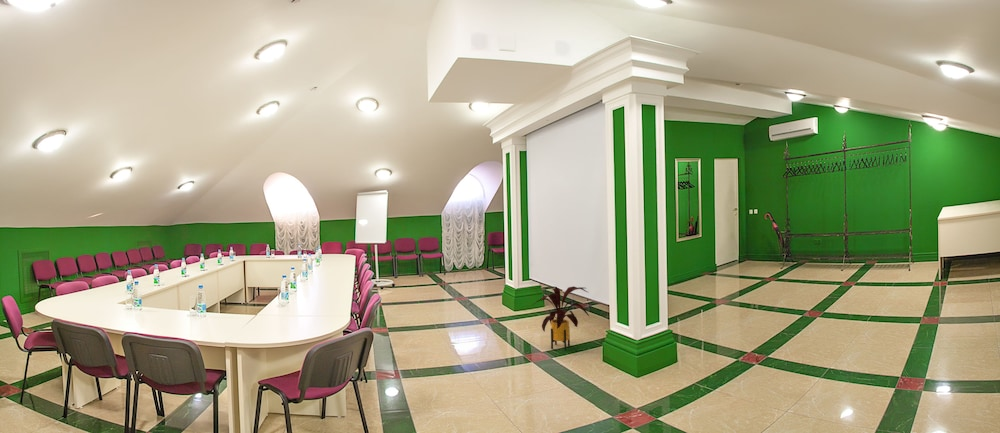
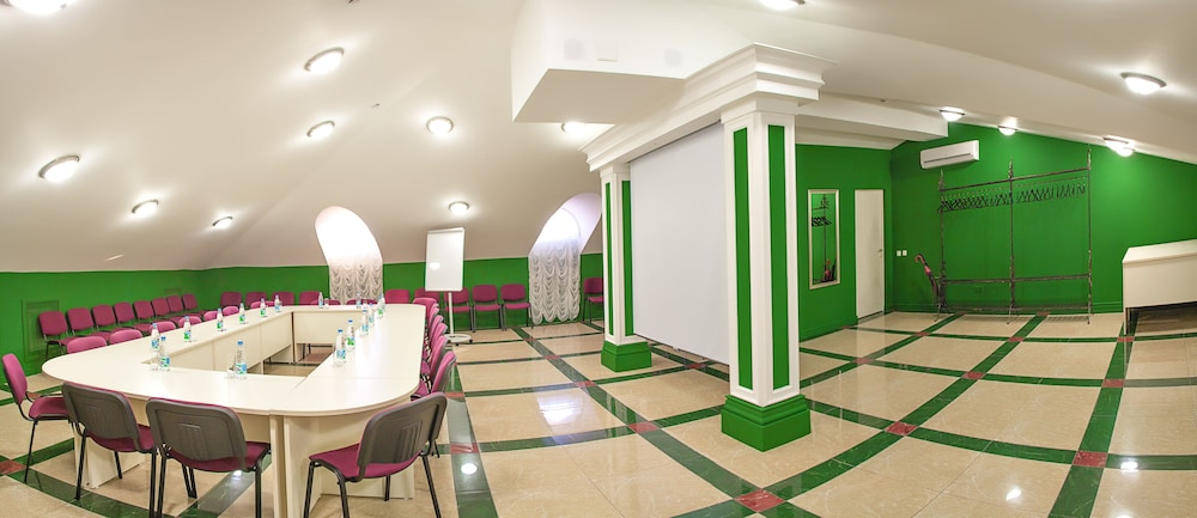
- house plant (561, 315)
